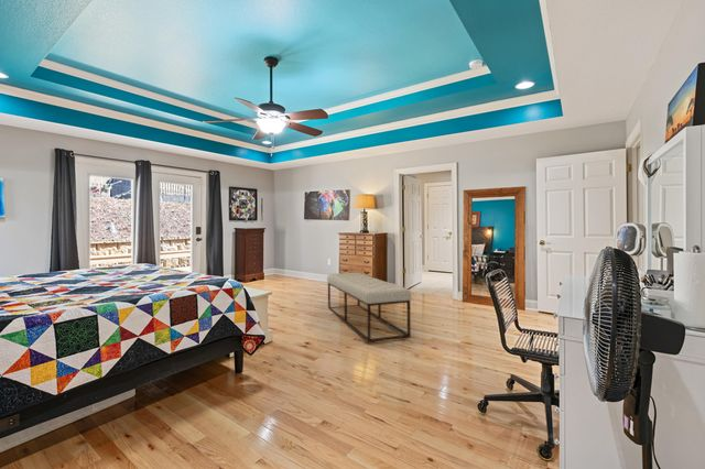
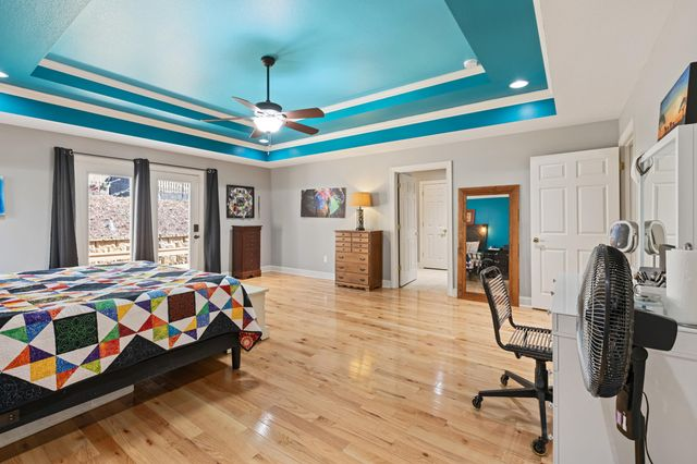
- bench (362, 301)
